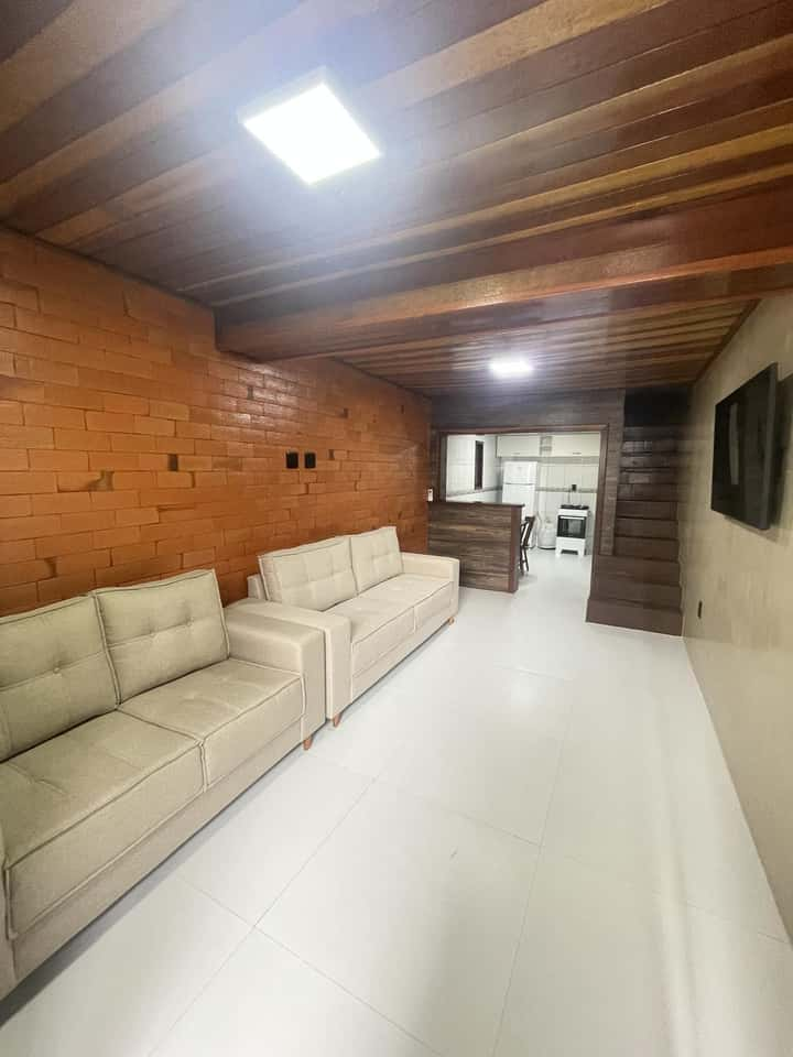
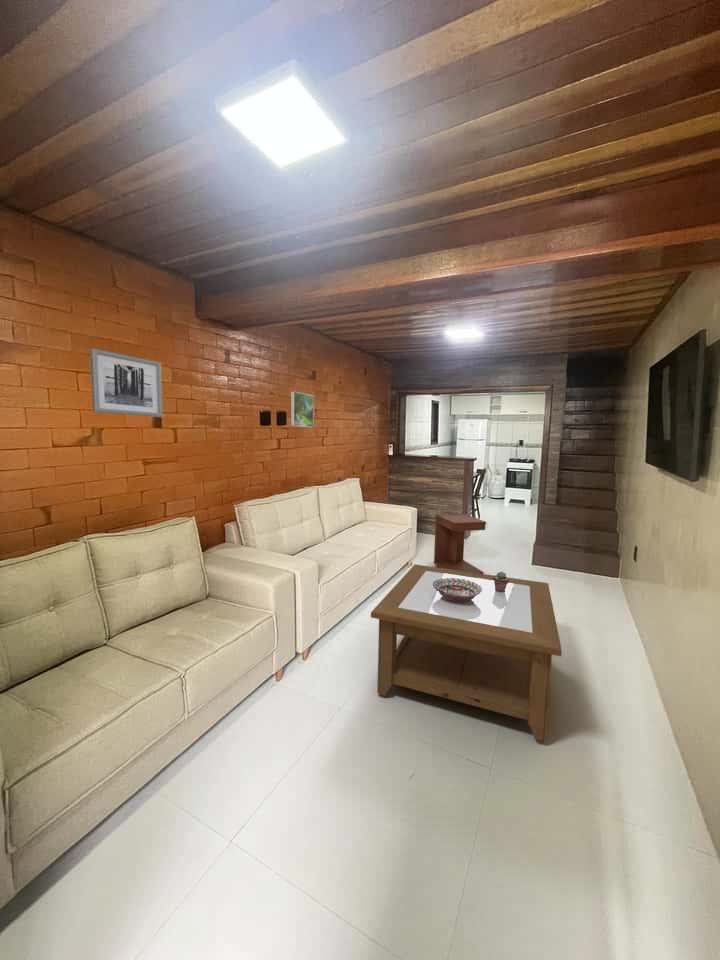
+ decorative bowl (457, 591)
+ side table (458, 544)
+ wall art (129, 385)
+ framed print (302, 410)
+ coffee table (467, 633)
+ potted succulent (500, 580)
